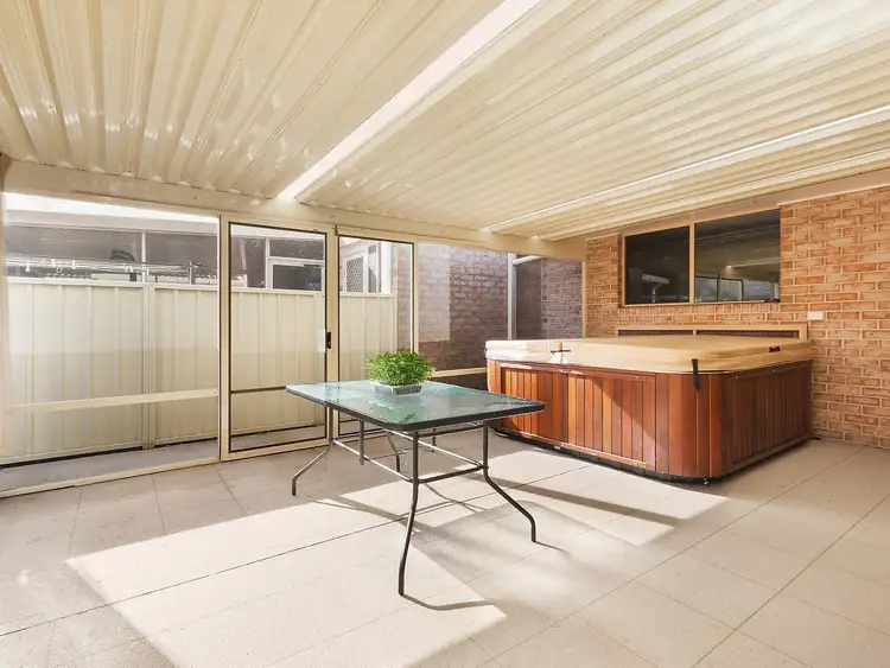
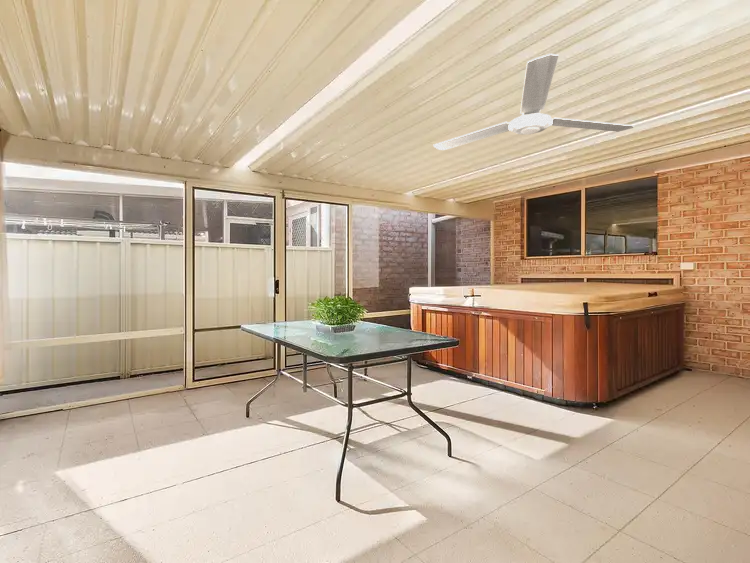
+ ceiling fan (526, 103)
